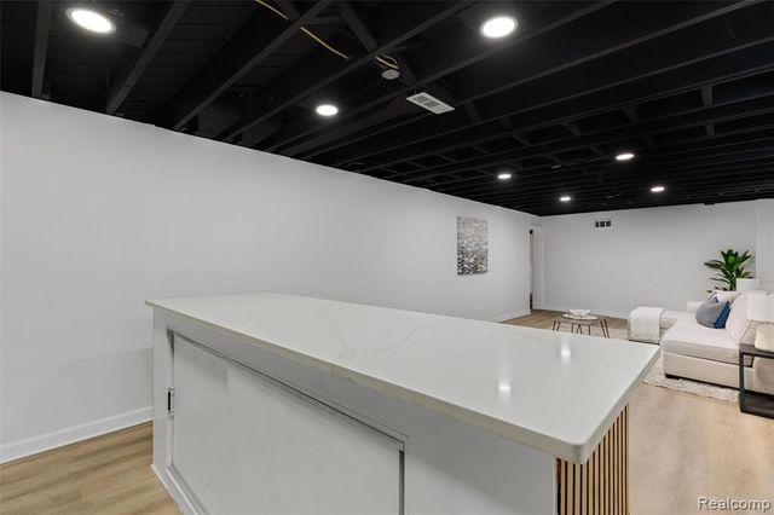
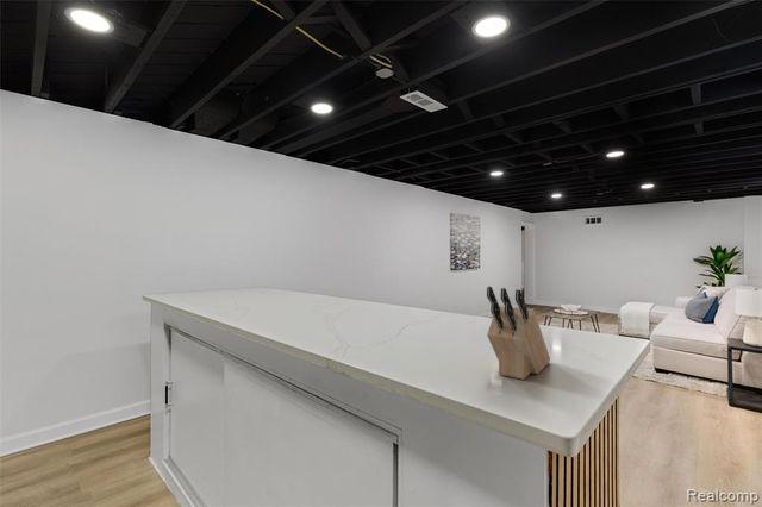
+ knife block (518, 327)
